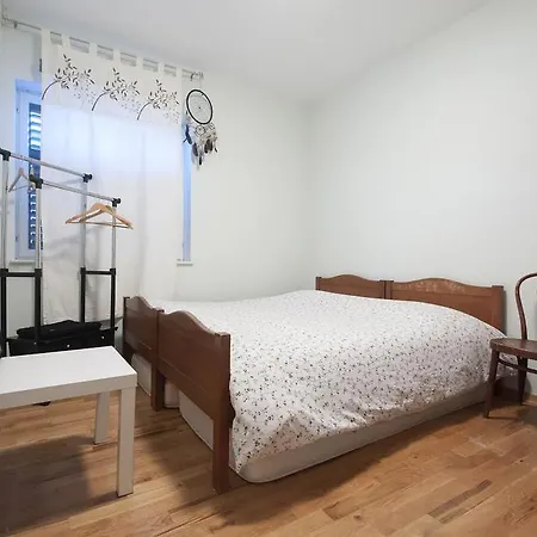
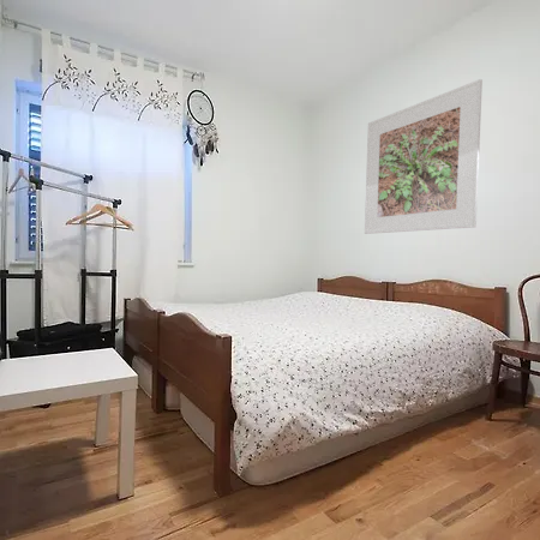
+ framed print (414, 168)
